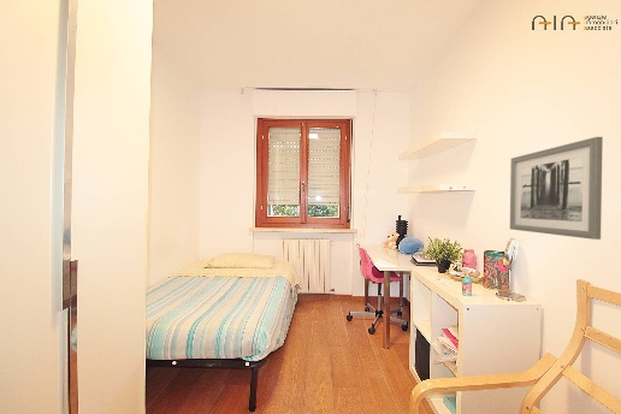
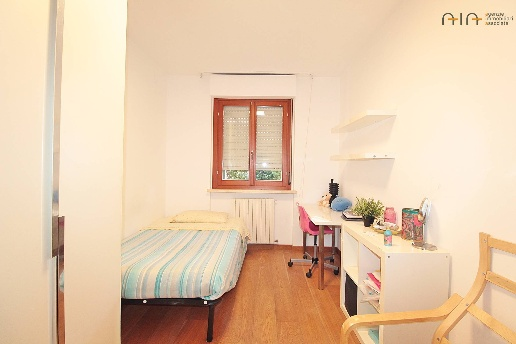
- wall art (546, 191)
